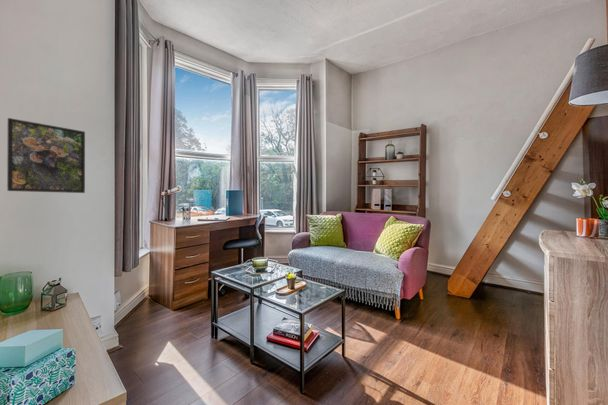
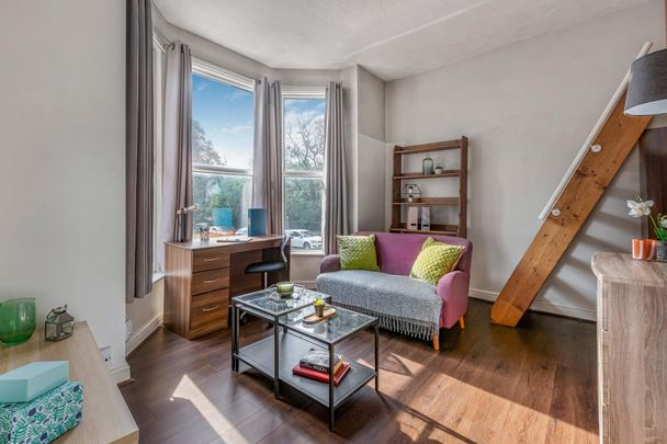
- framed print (49, 158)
